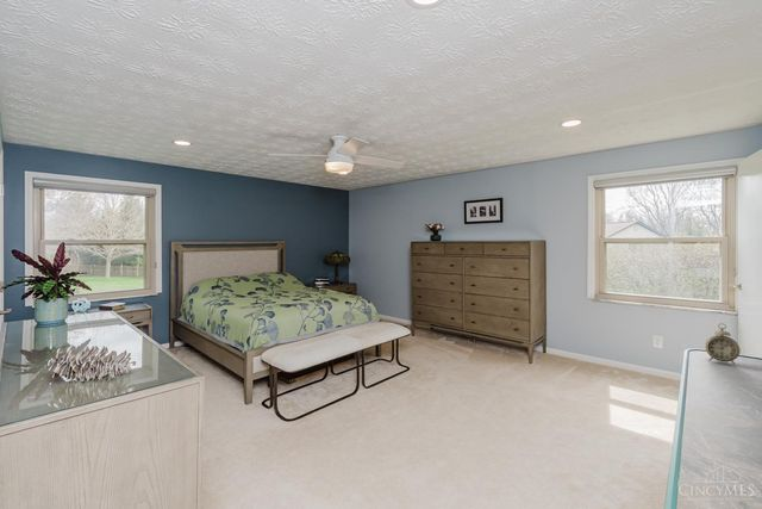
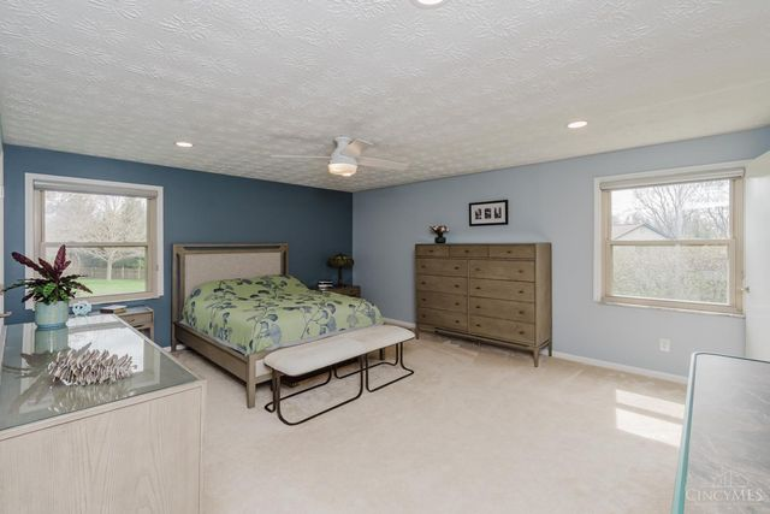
- alarm clock (722, 342)
